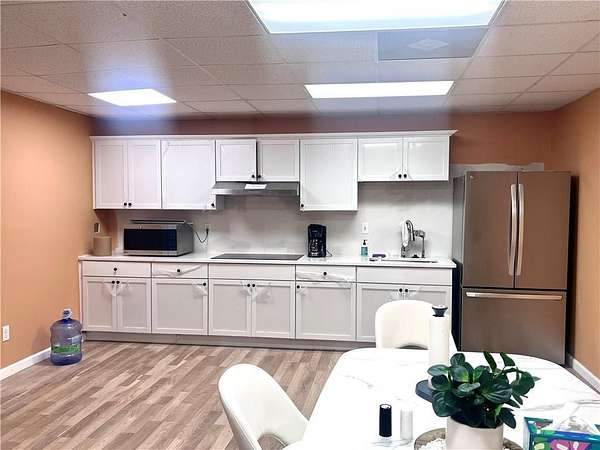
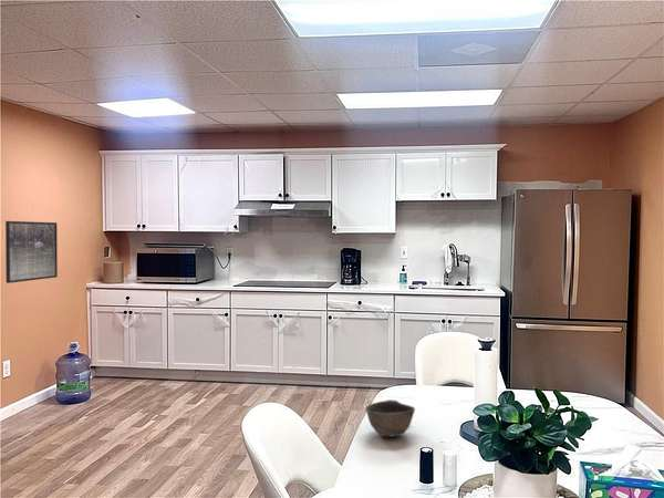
+ bowl (388, 418)
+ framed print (32, 250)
